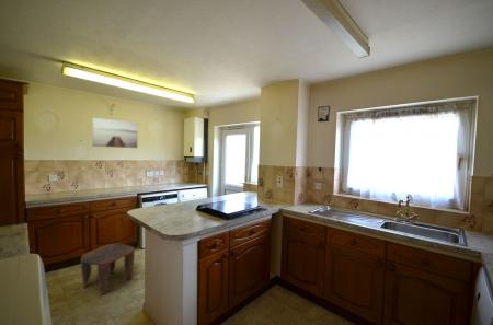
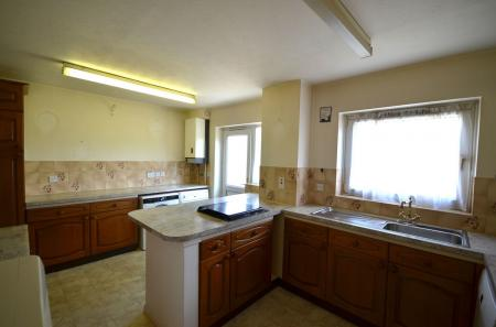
- wall art (116, 134)
- stool (108, 267)
